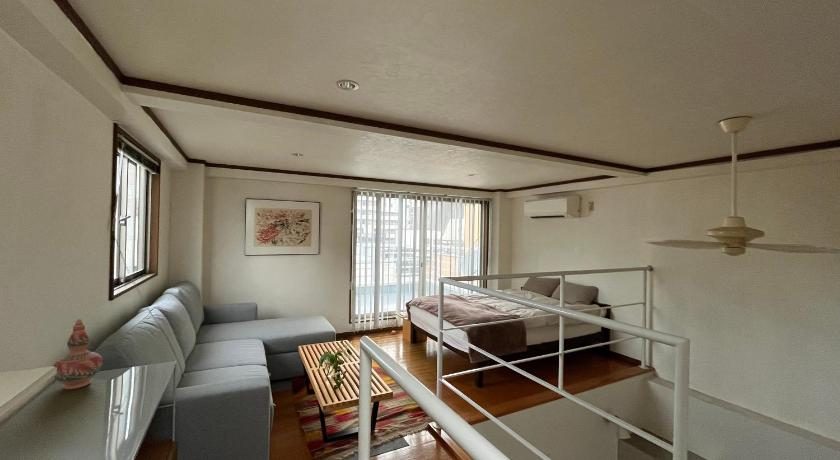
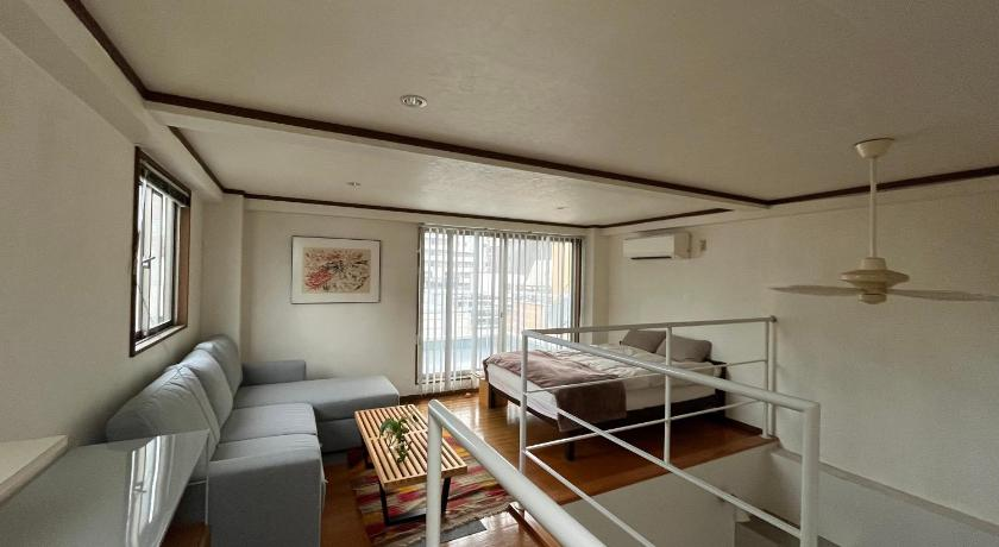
- decorative vase (78, 351)
